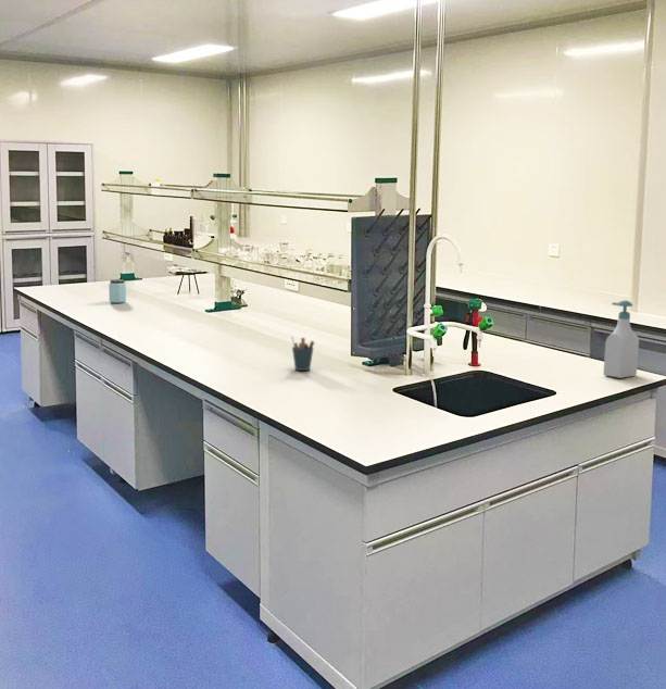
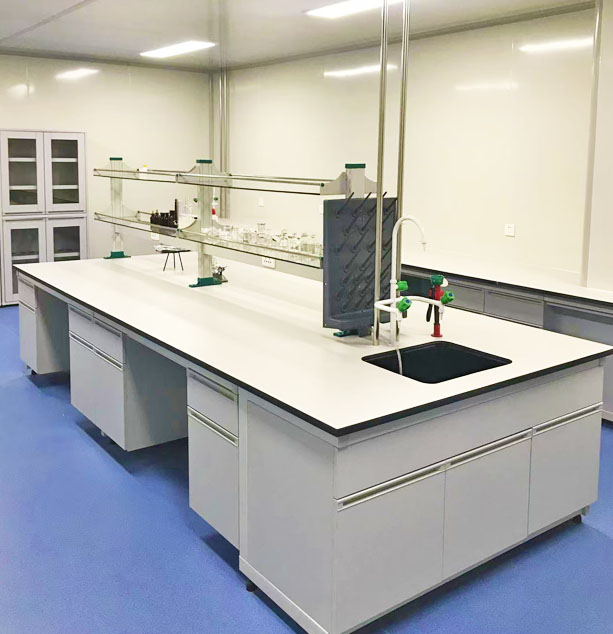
- pen holder (302, 352)
- peanut butter (117, 291)
- soap bottle (620, 337)
